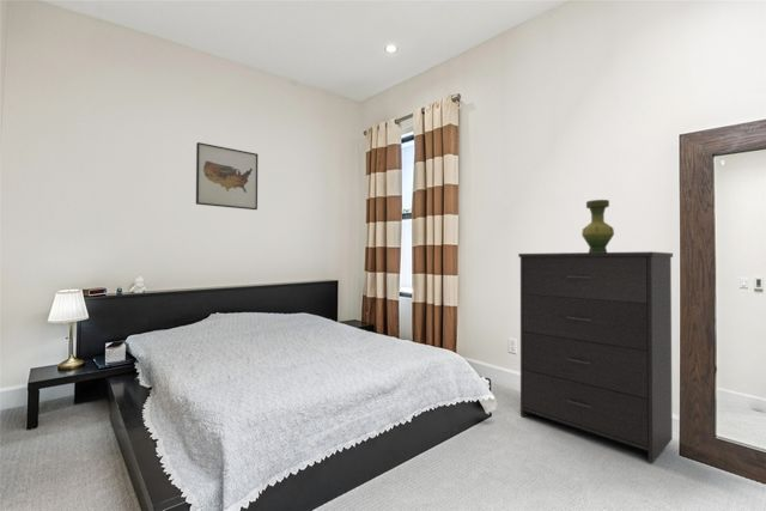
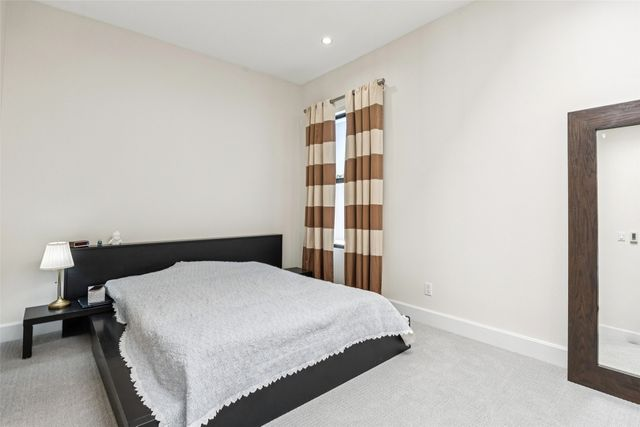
- vase (597, 226)
- dresser (590, 340)
- wall art (227, 177)
